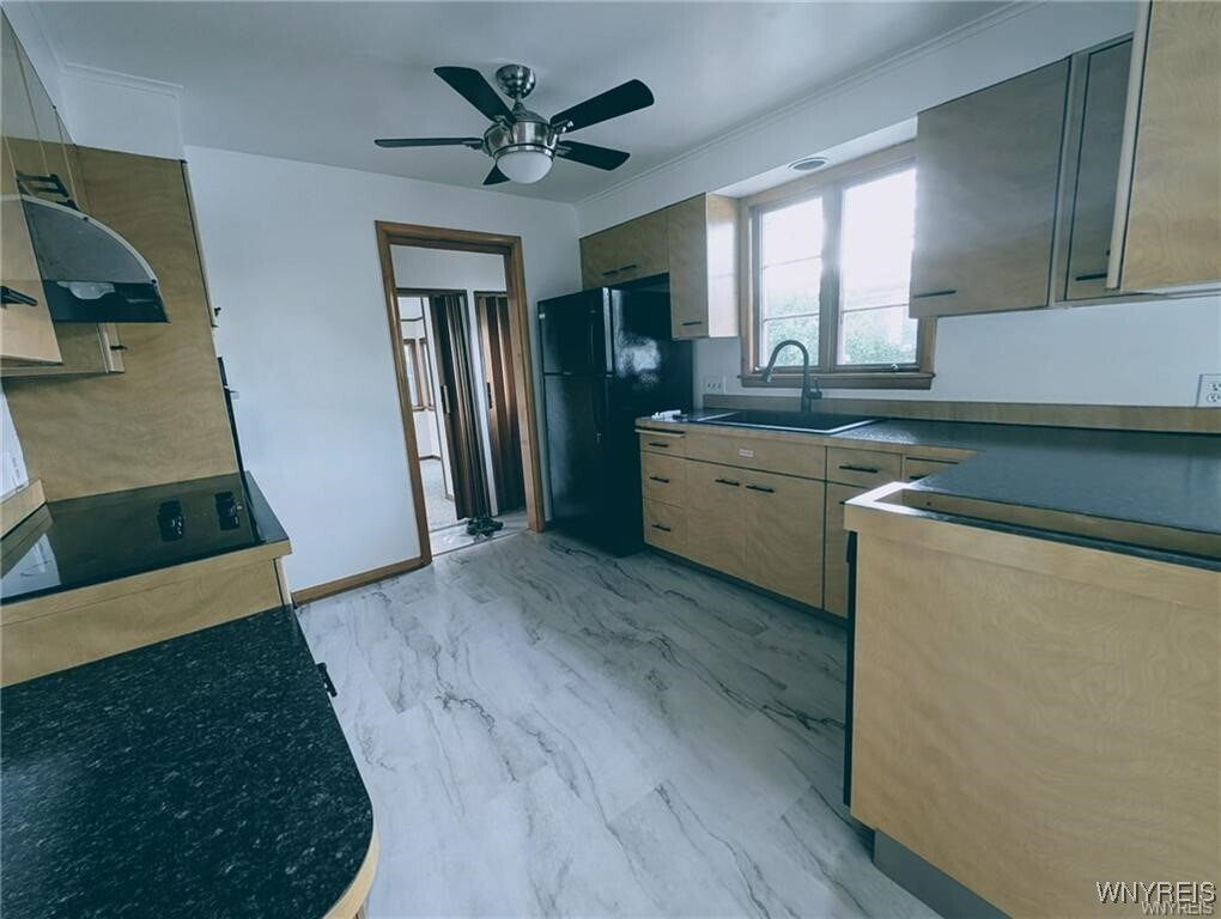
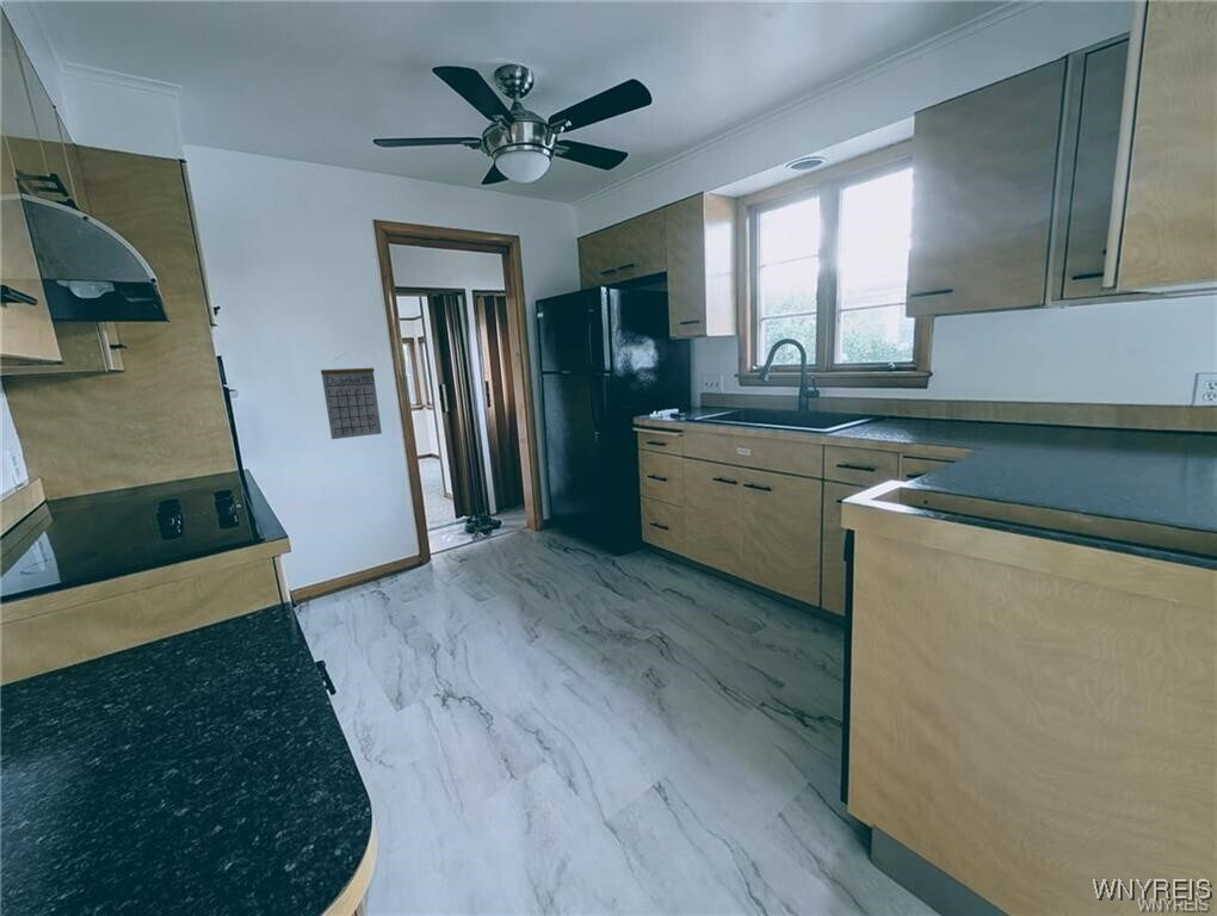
+ calendar (351, 395)
